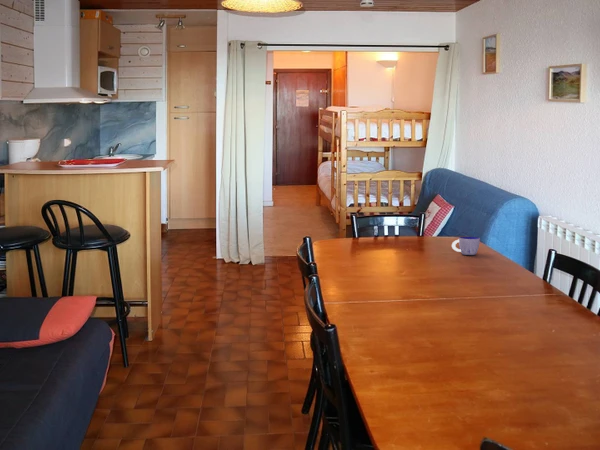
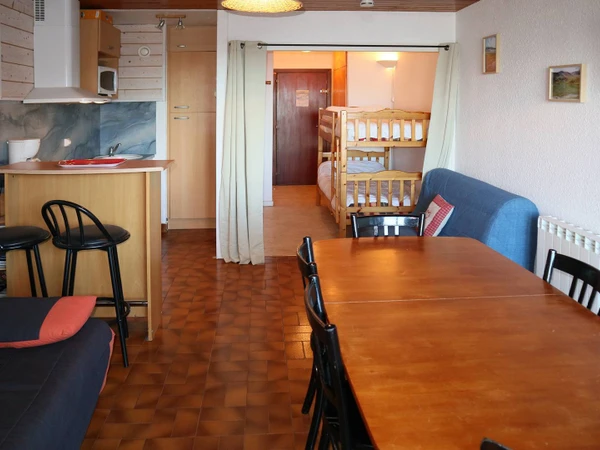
- cup (465, 245)
